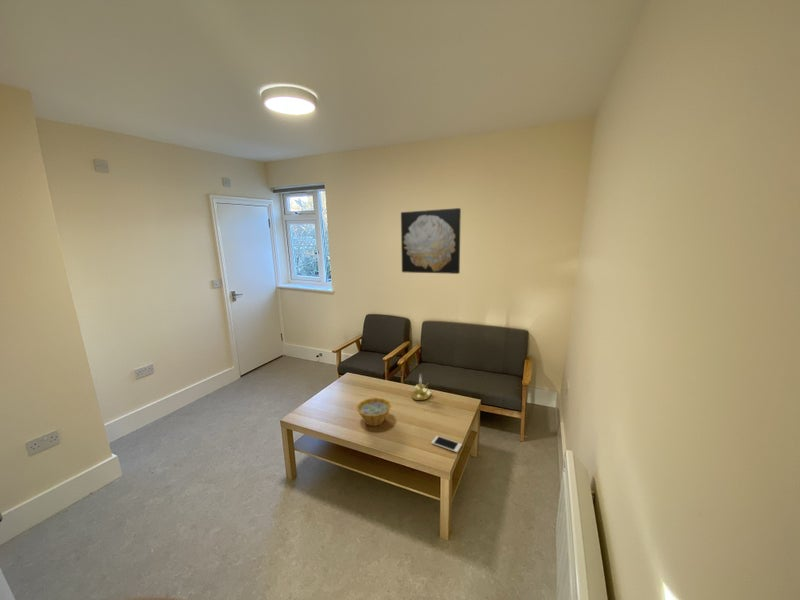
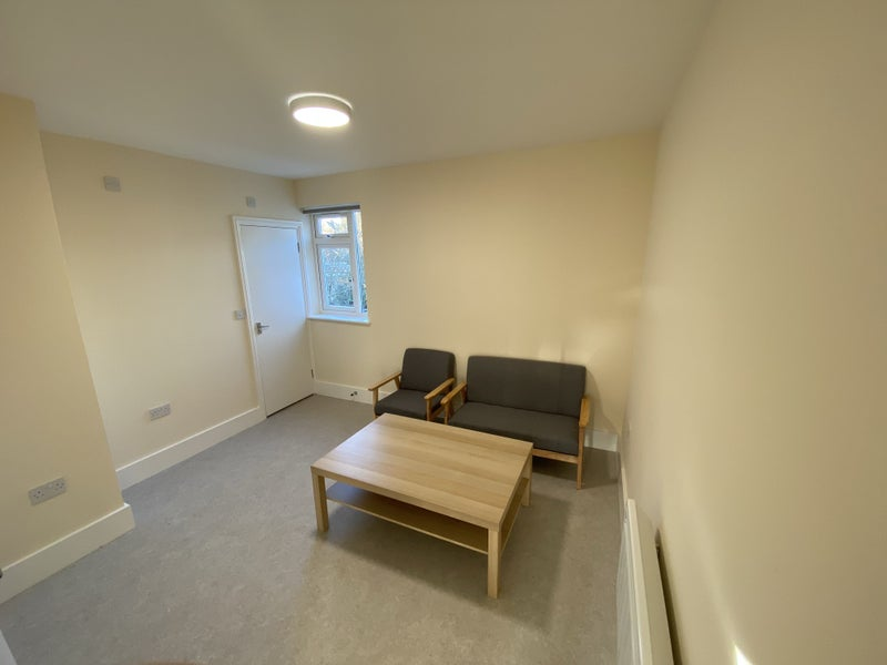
- candle holder (421, 384)
- wall art (429, 242)
- bowl (374, 413)
- cell phone (446, 443)
